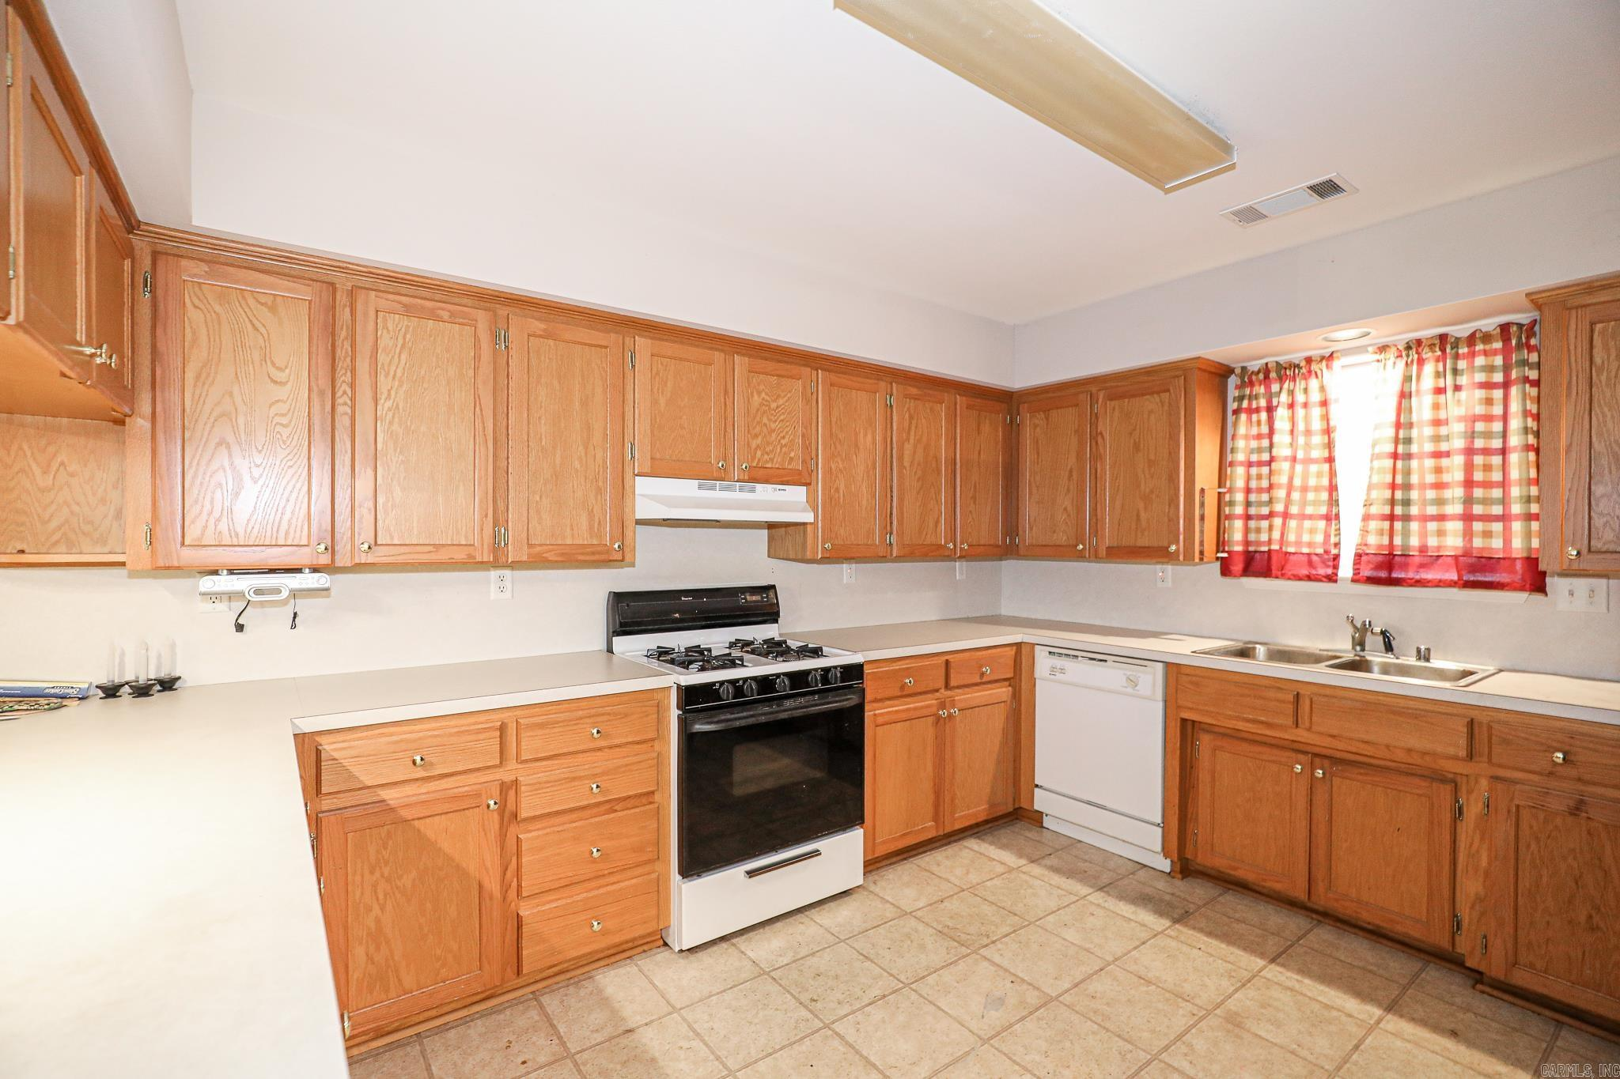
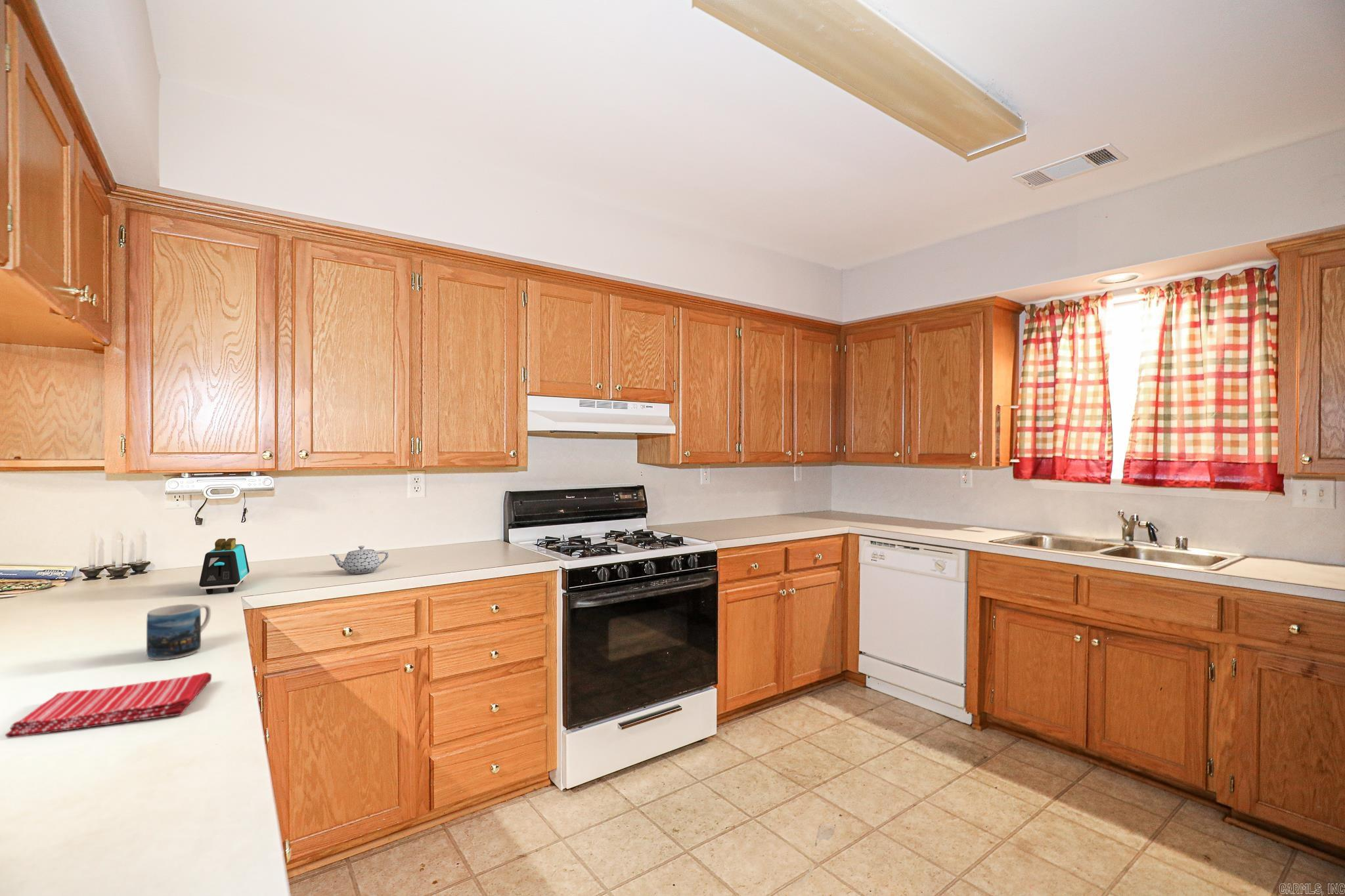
+ mug (183, 628)
+ toaster (225, 563)
+ teapot (359, 559)
+ dish towel (121, 700)
